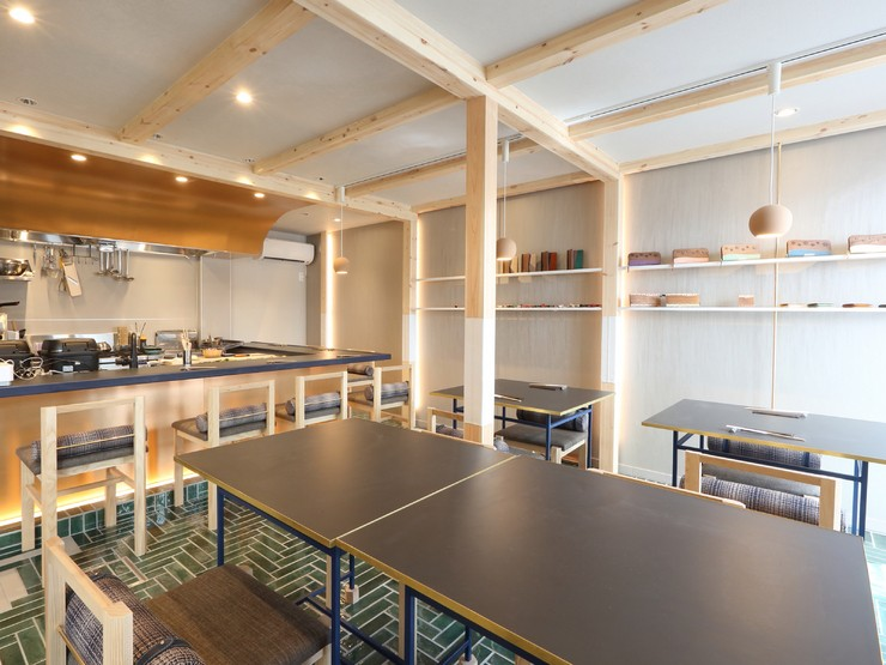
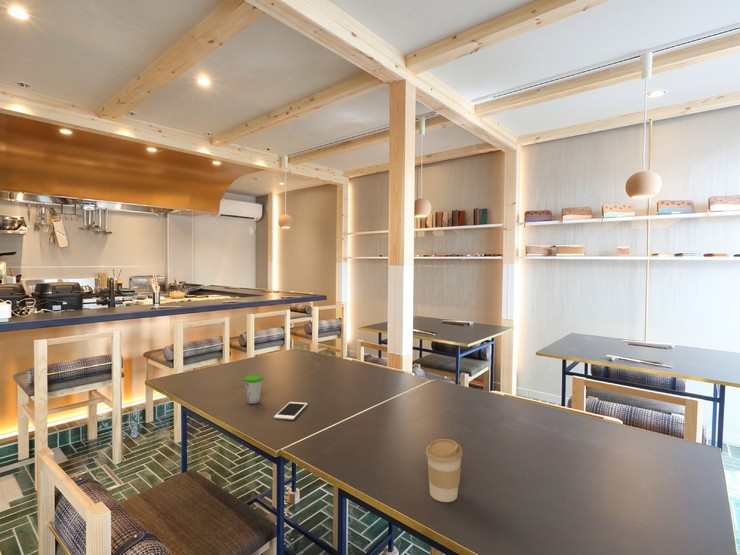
+ cell phone (291, 410)
+ cup (253, 384)
+ coffee cup (443, 468)
